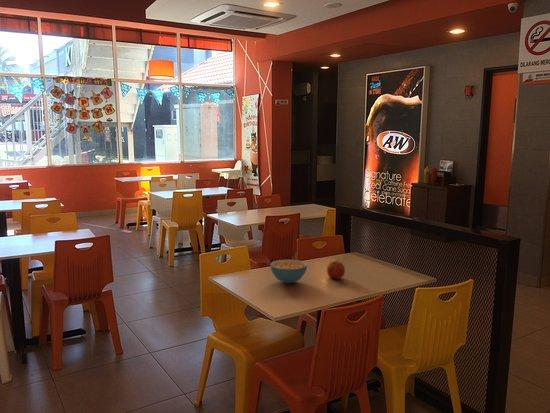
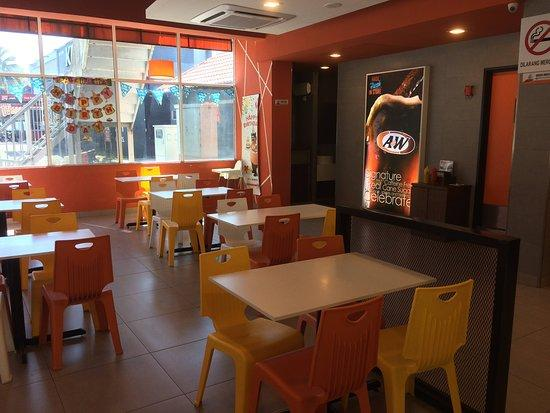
- fruit (335, 269)
- cereal bowl (288, 273)
